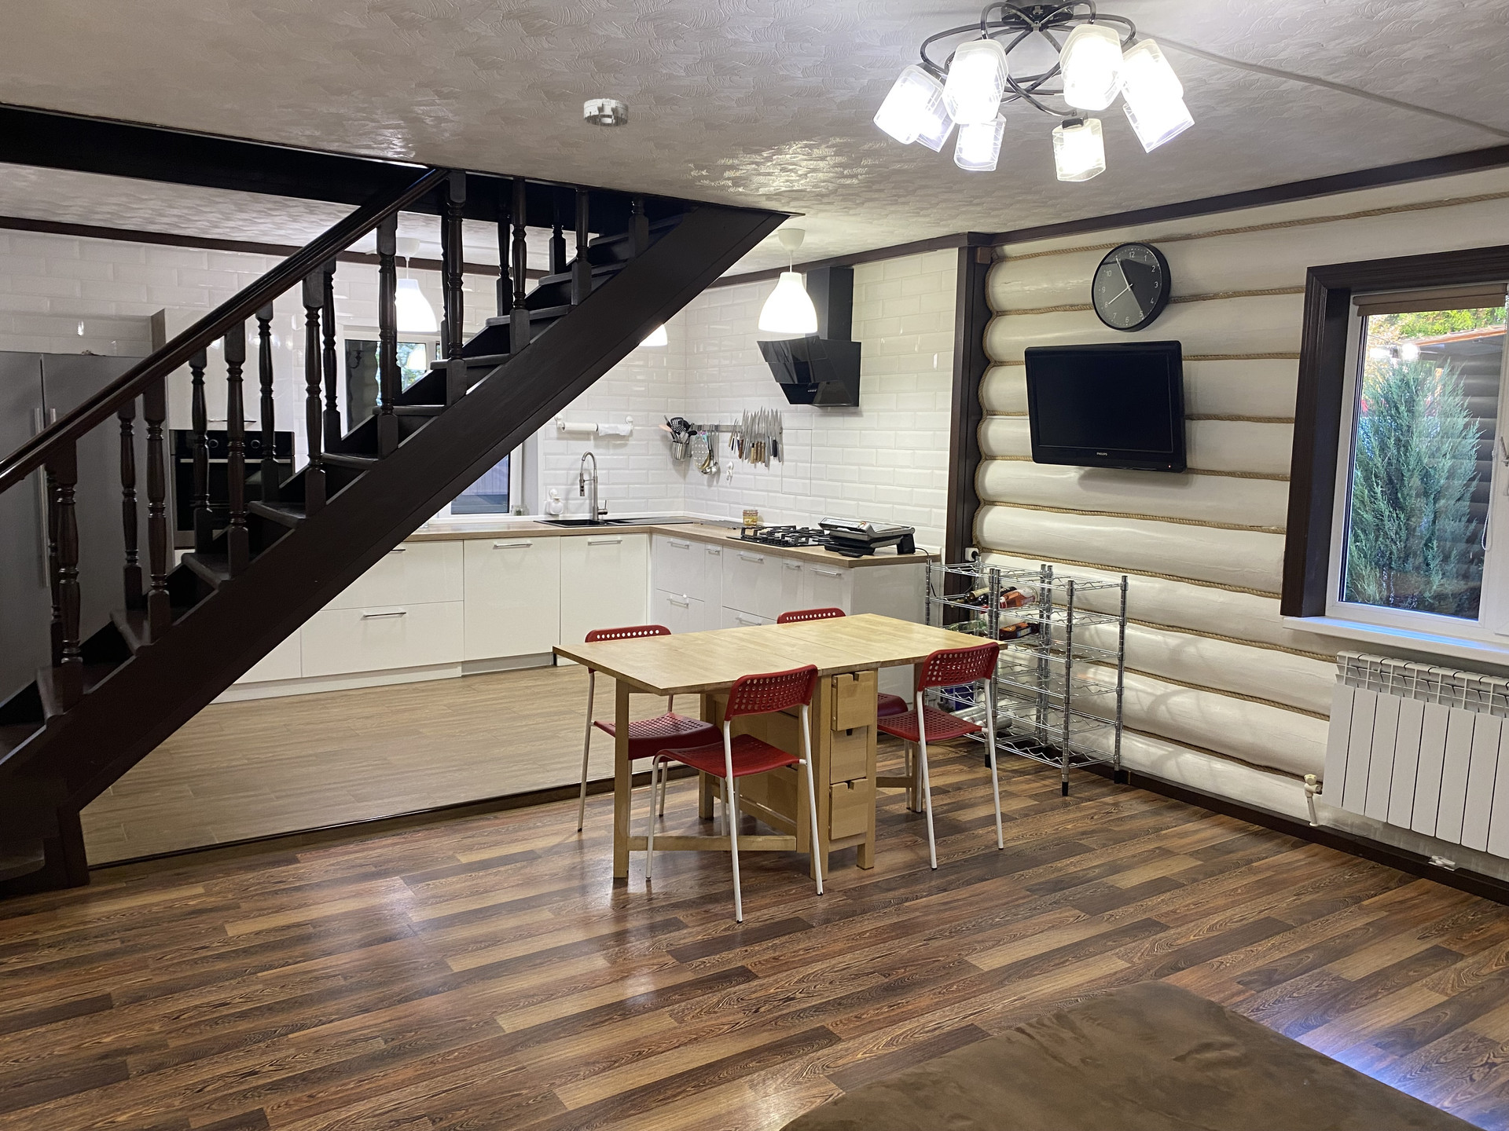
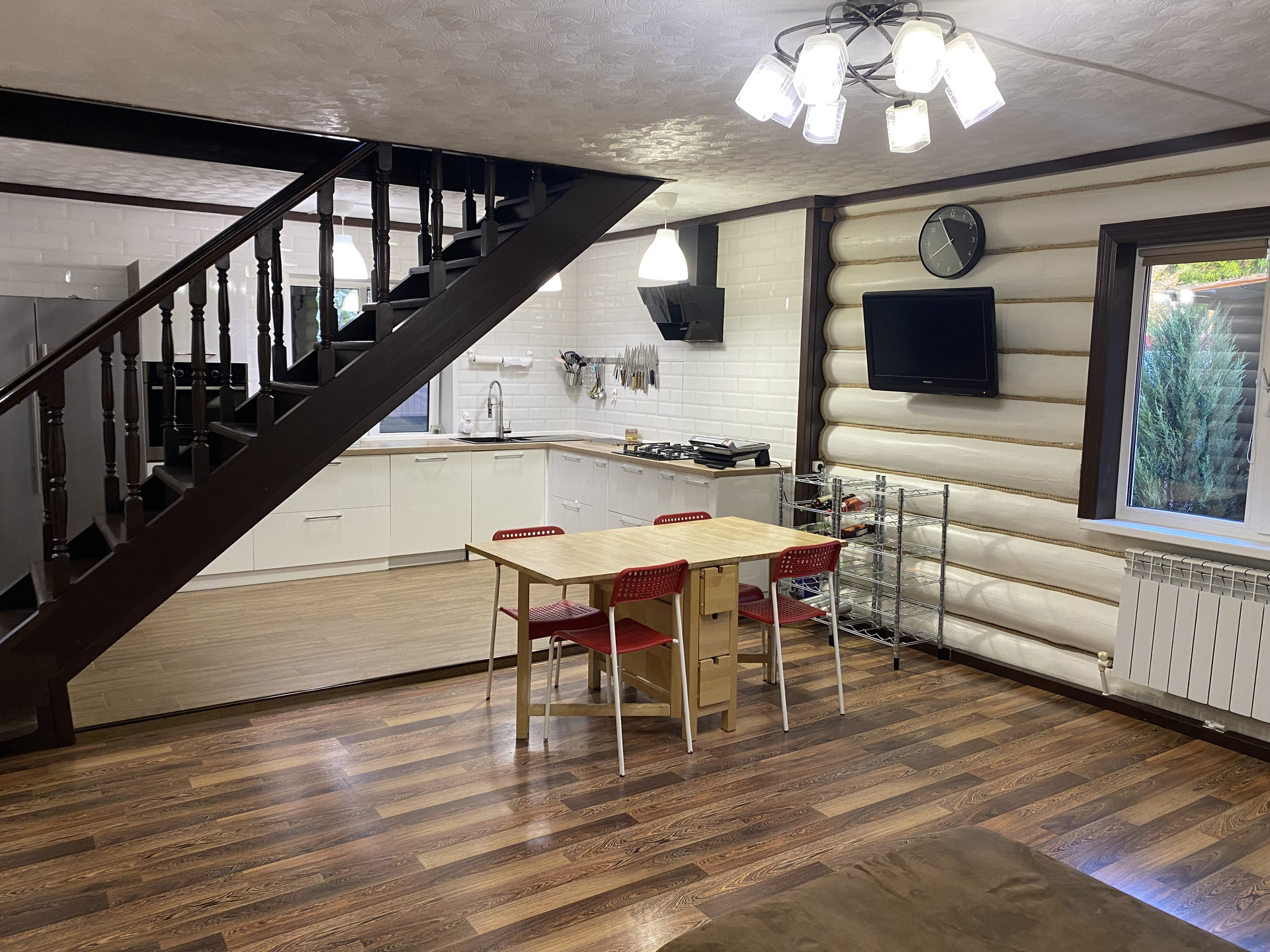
- smoke detector (606, 112)
